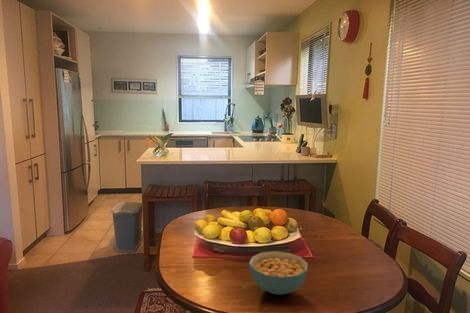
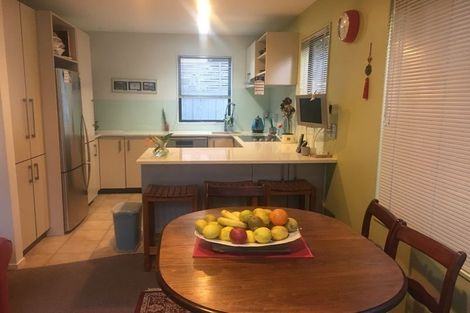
- cereal bowl (277, 276)
